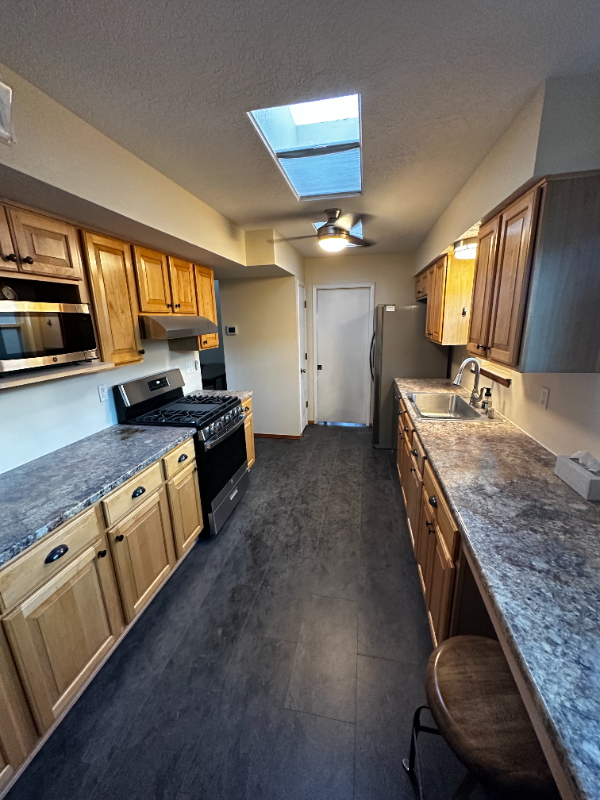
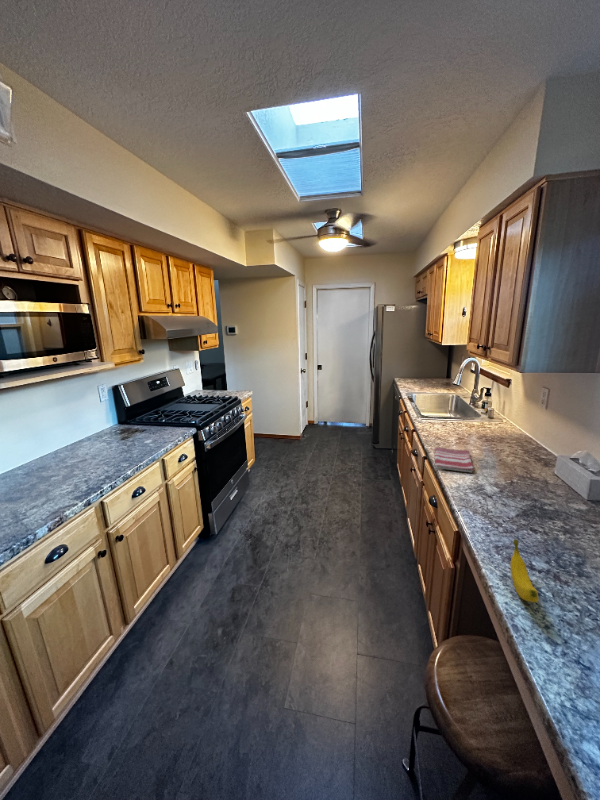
+ banana (523, 575)
+ dish towel (452, 458)
